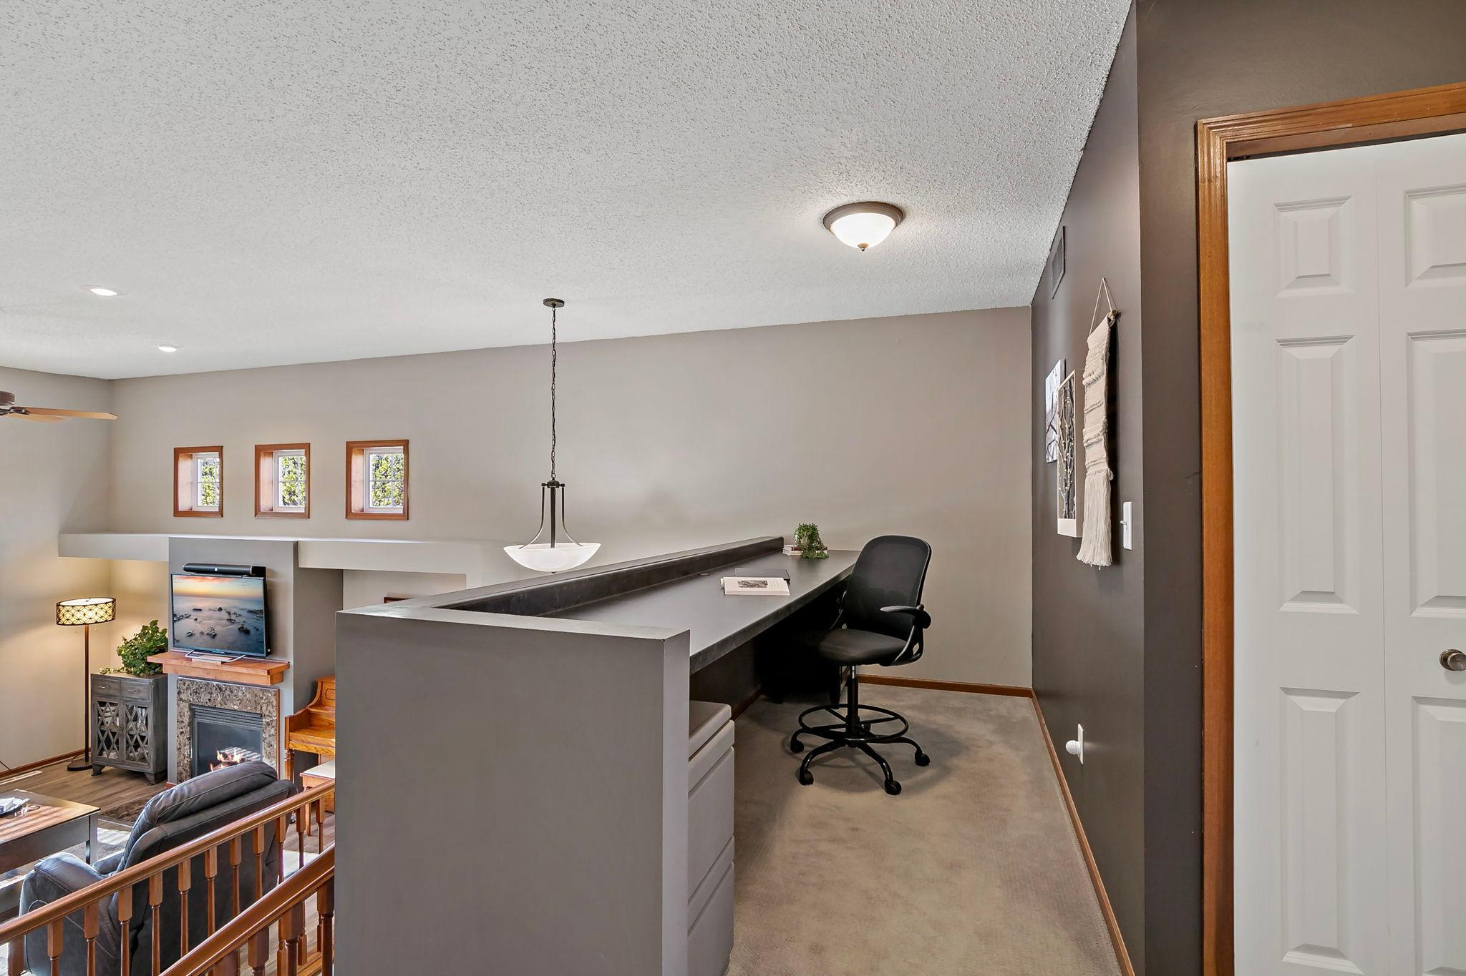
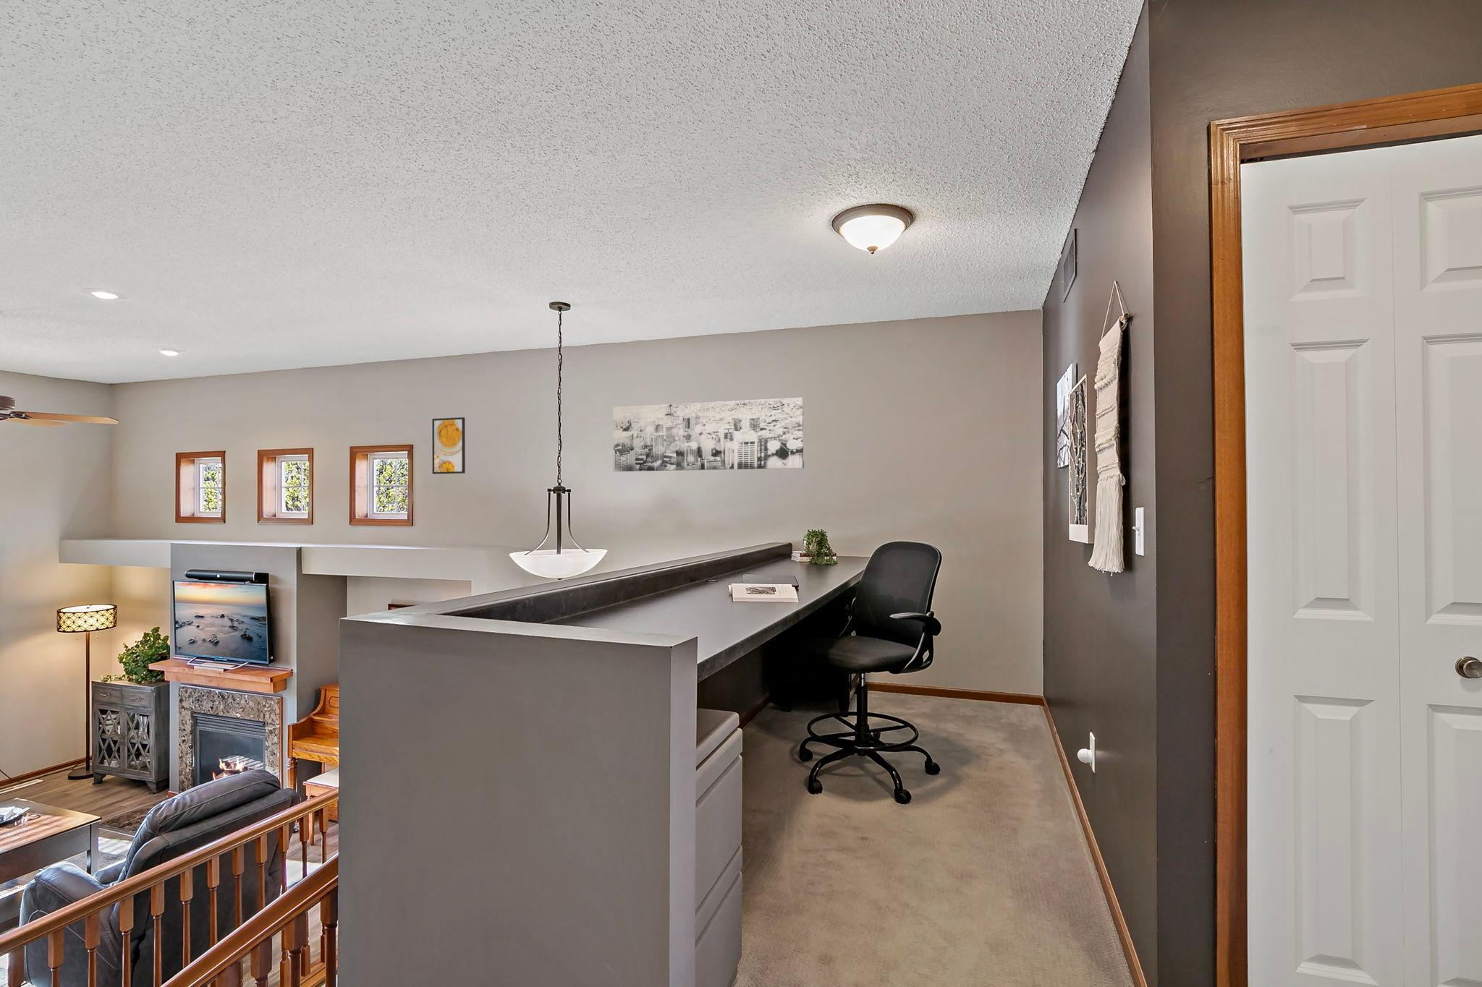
+ wall art (704, 436)
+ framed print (448, 445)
